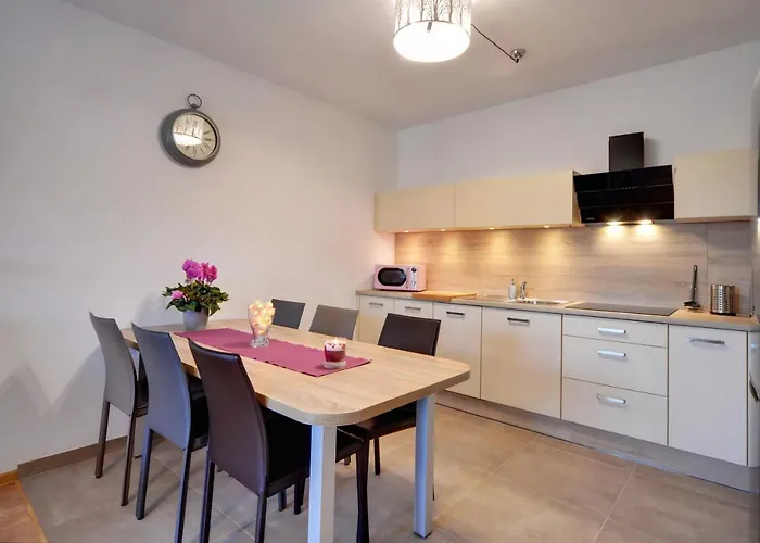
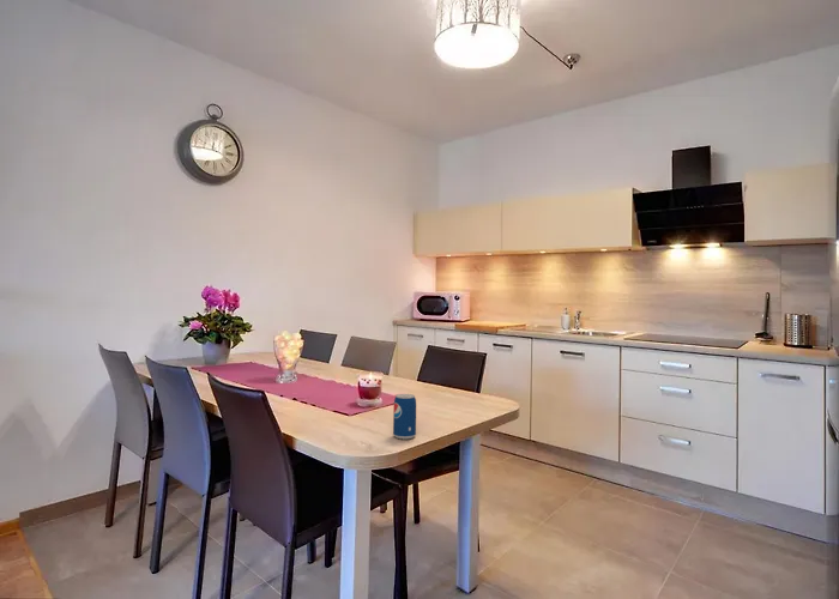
+ beverage can (404, 416)
